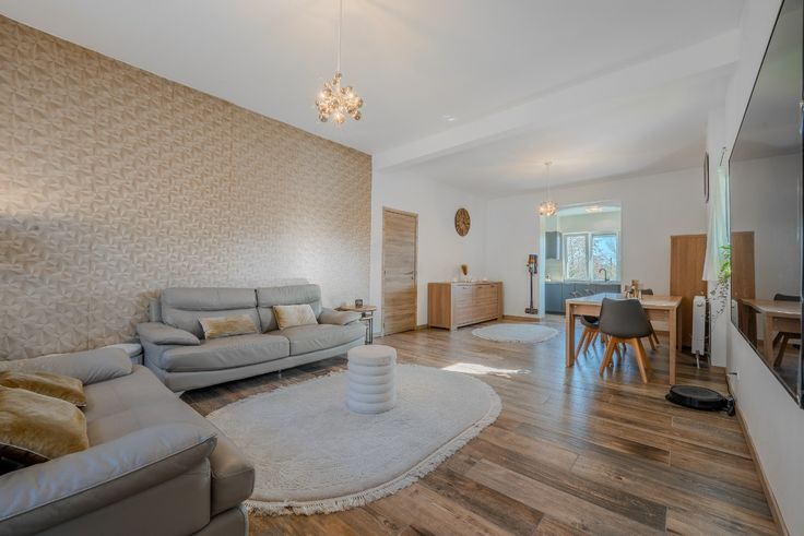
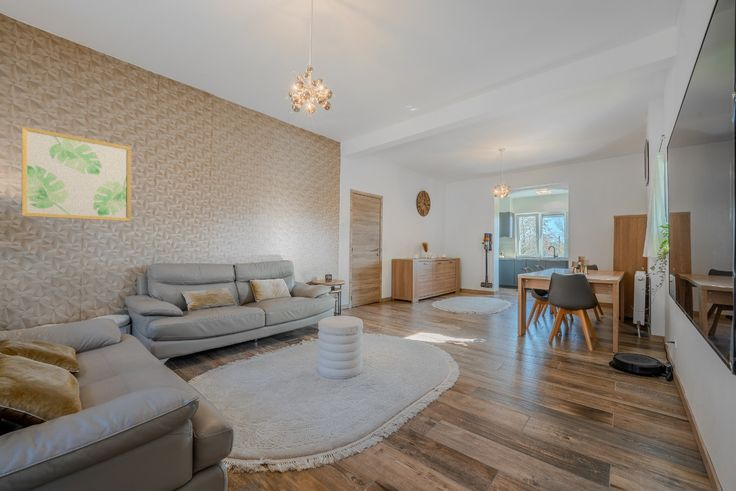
+ wall art (81, 178)
